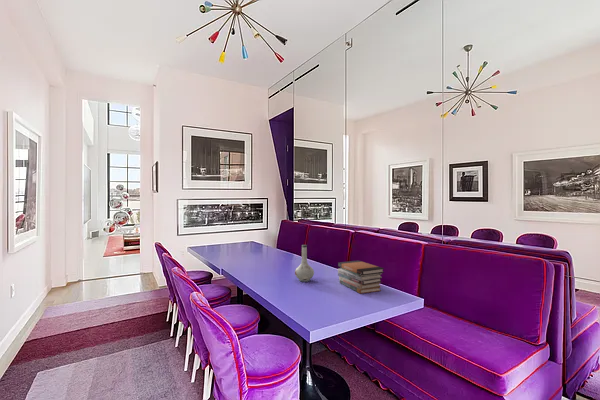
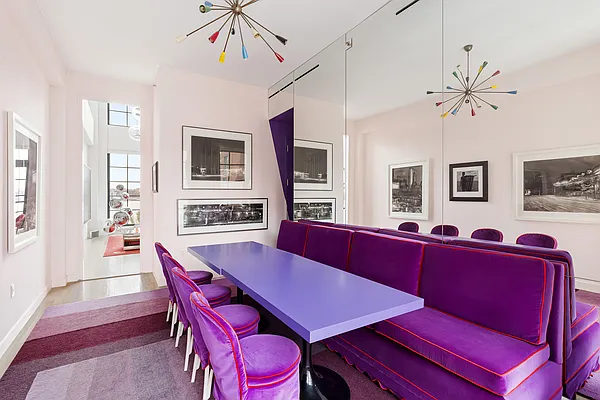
- vase (304, 262)
- book stack (359, 275)
